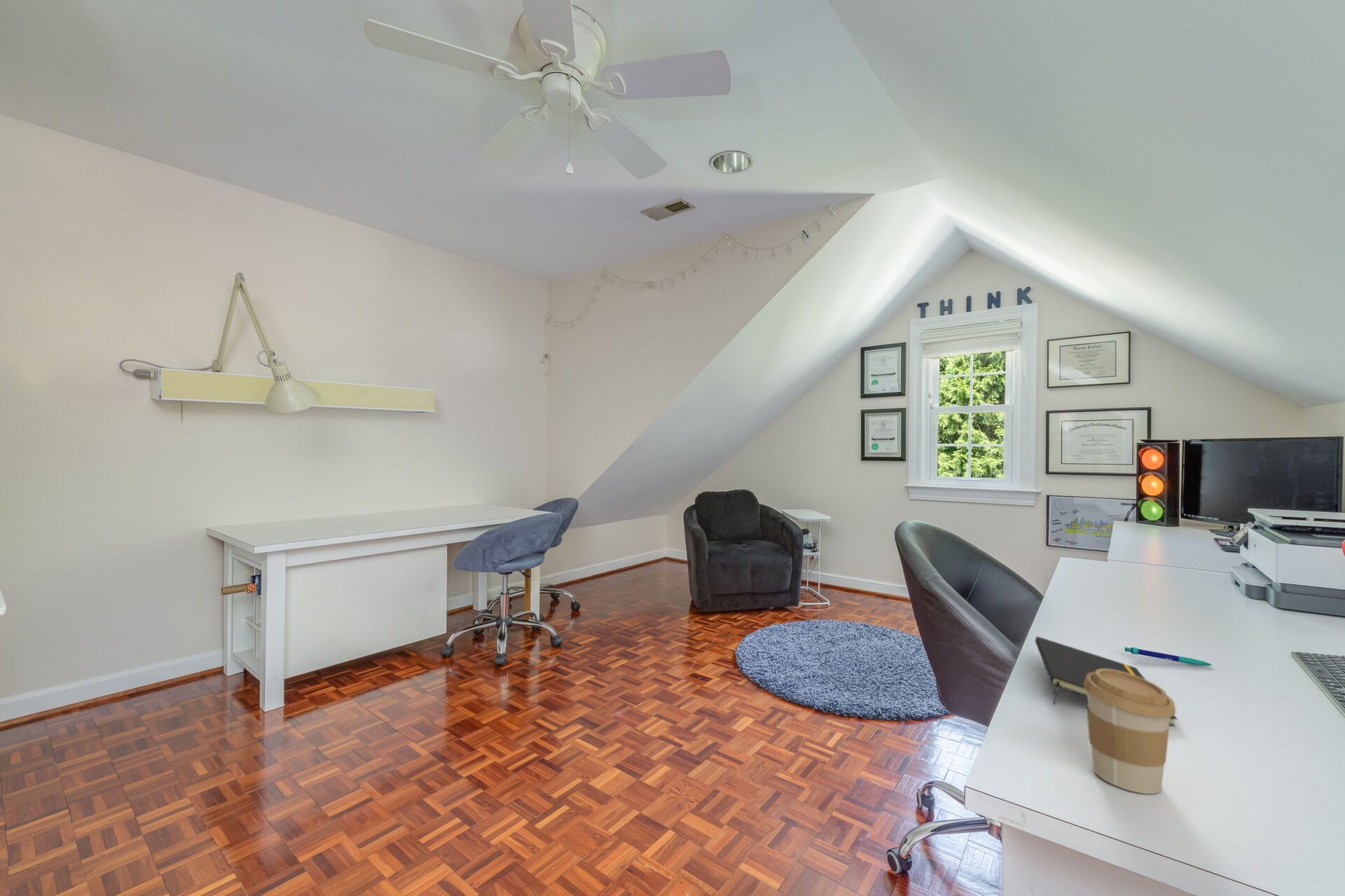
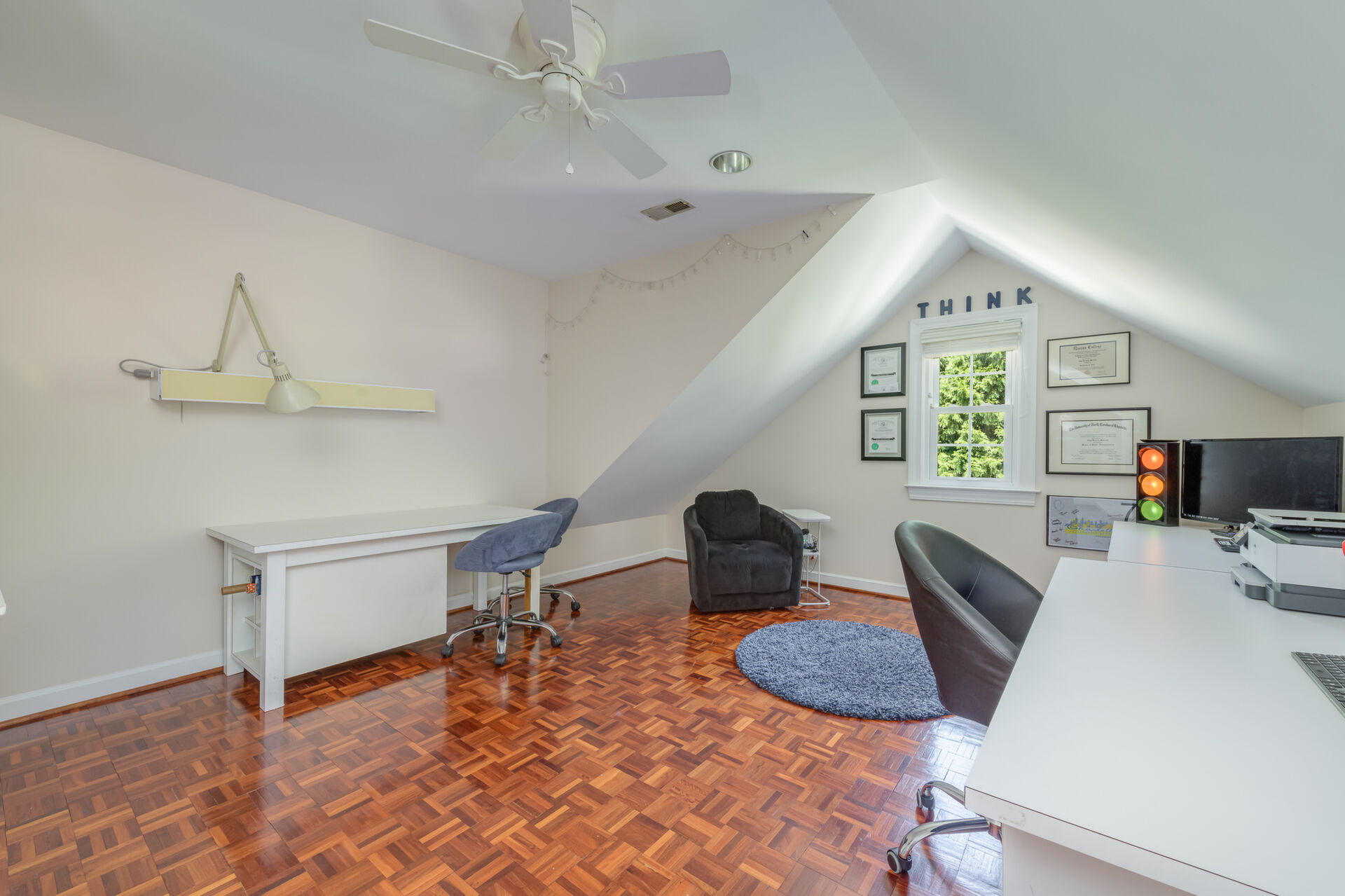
- coffee cup (1126, 727)
- pen (1168, 656)
- notepad (1095, 671)
